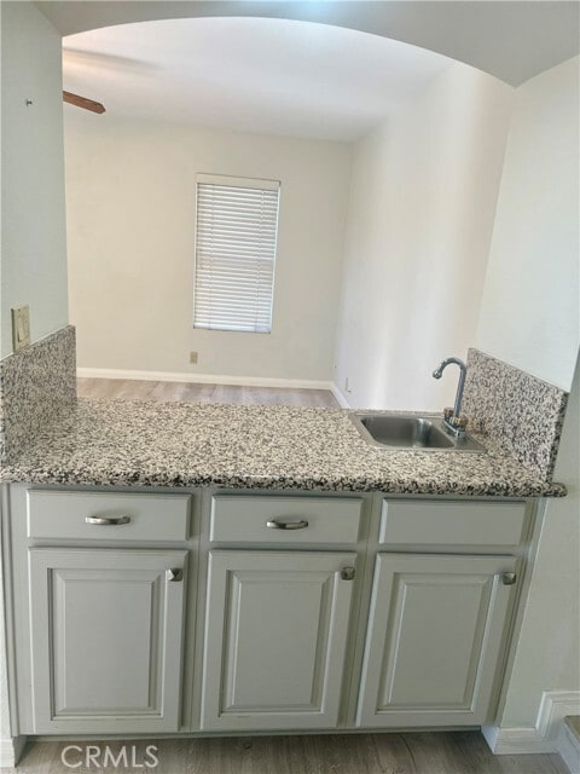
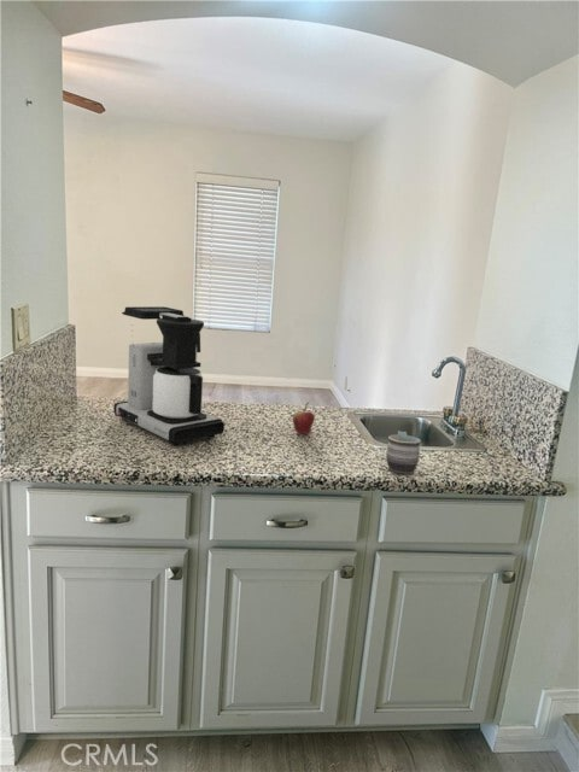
+ coffee maker (169, 372)
+ fruit (303, 417)
+ mug (400, 451)
